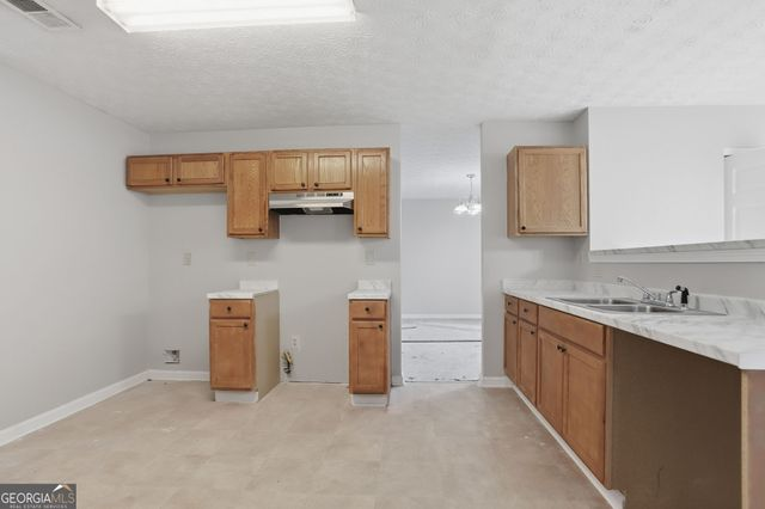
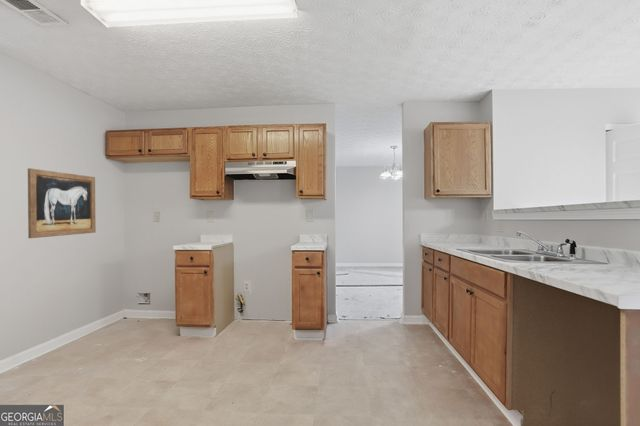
+ wall art (65, 204)
